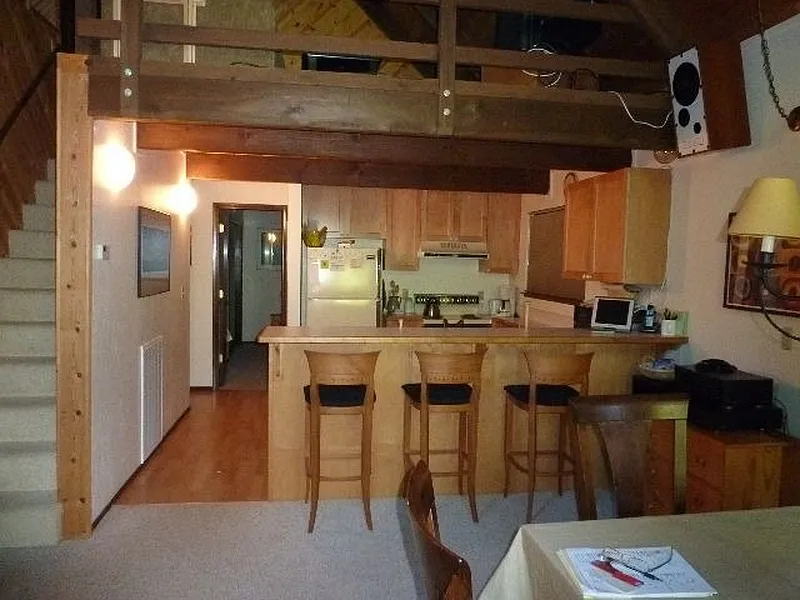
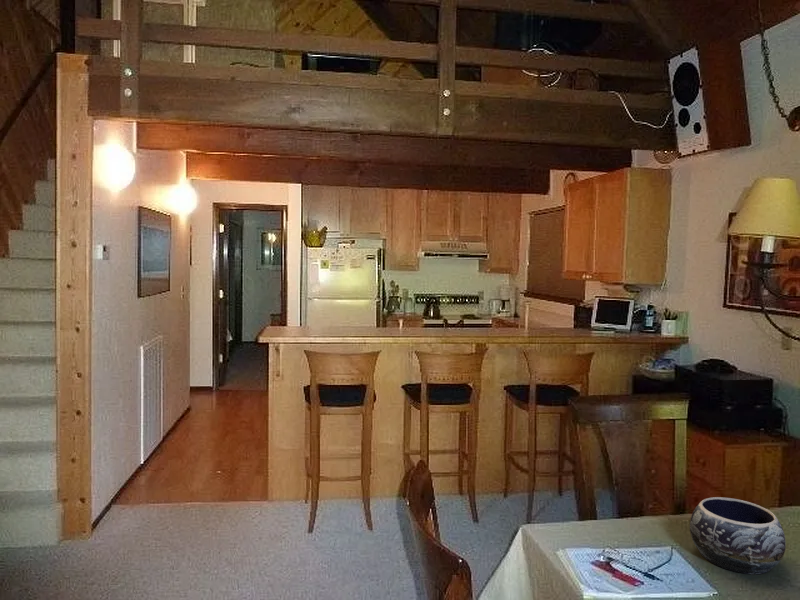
+ decorative bowl (736, 534)
